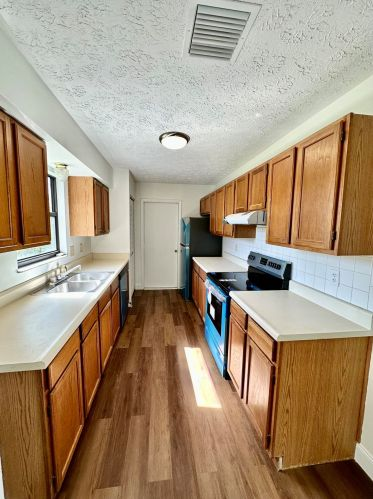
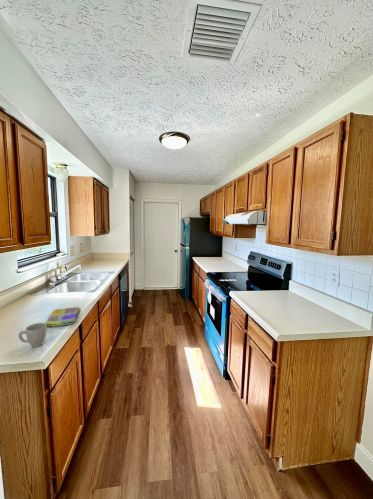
+ dish towel (63, 316)
+ mug (32, 335)
